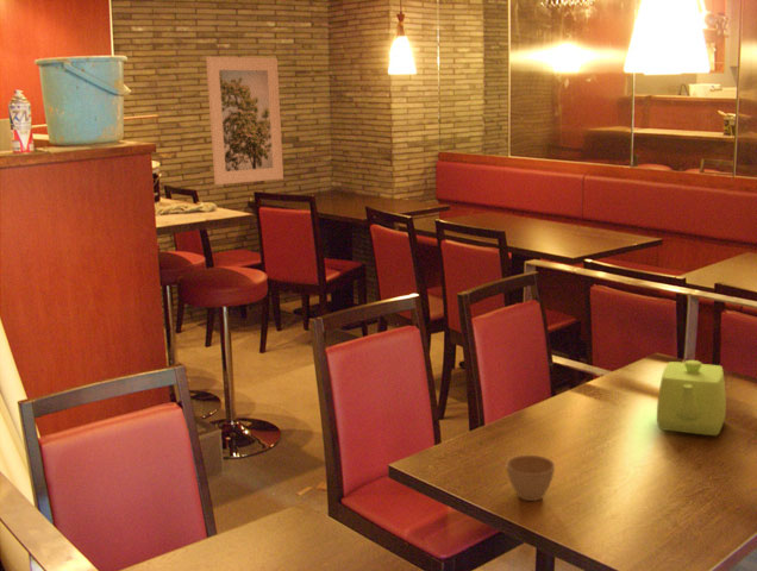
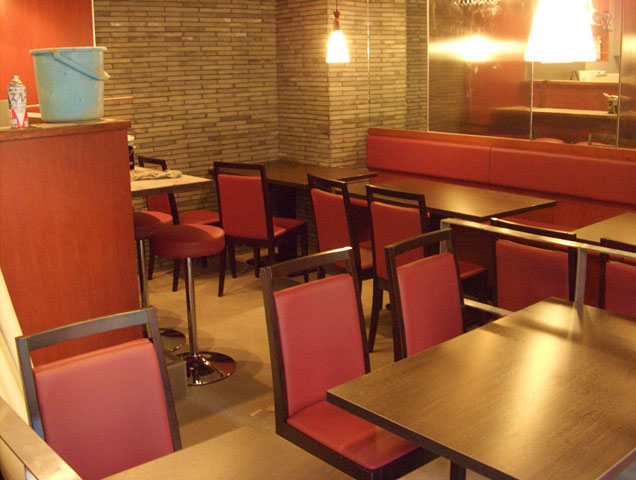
- teapot (690, 396)
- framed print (246, 120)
- flower pot (530, 479)
